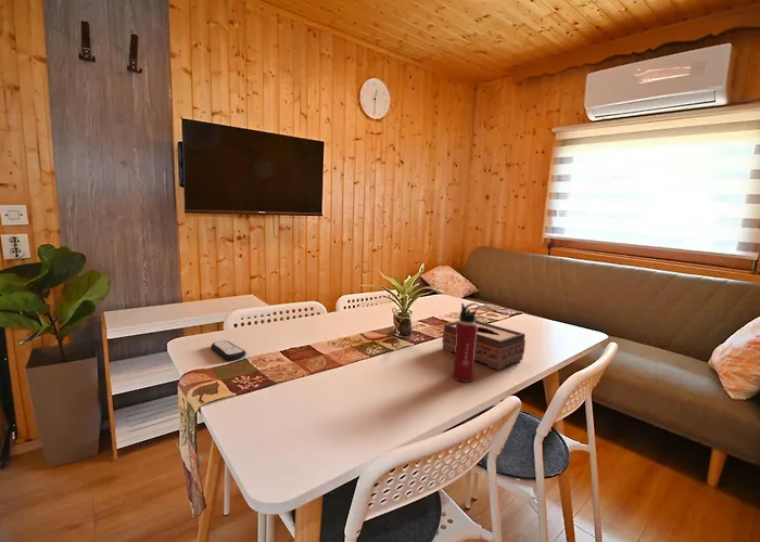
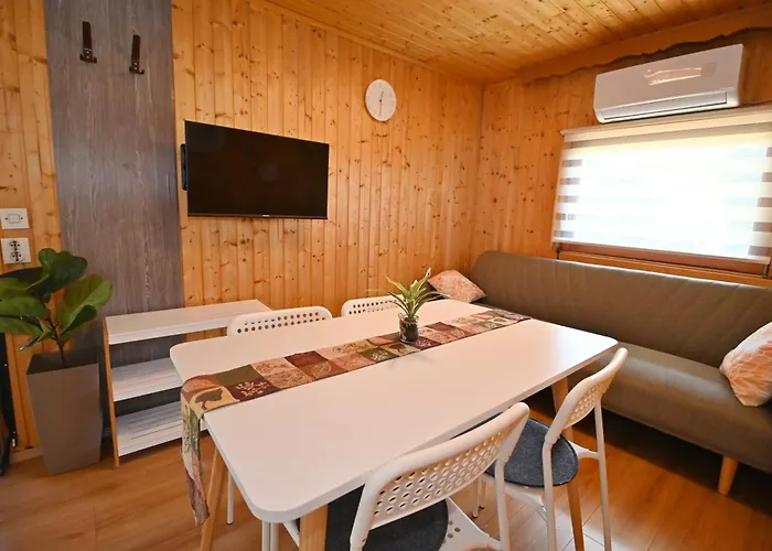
- water bottle (466, 340)
- tissue box (482, 341)
- remote control (227, 349)
